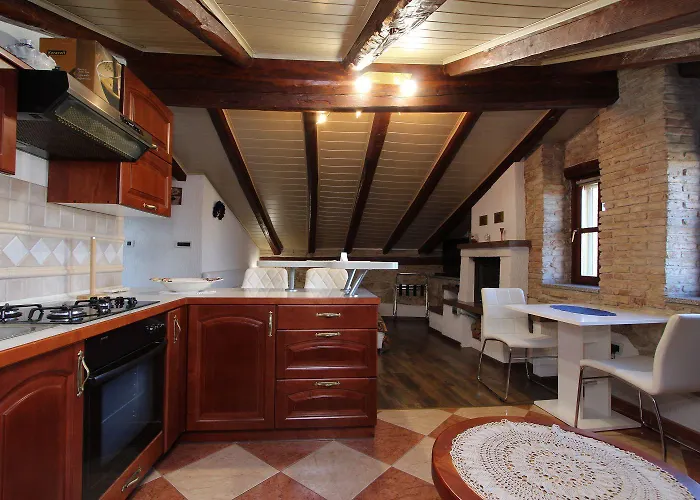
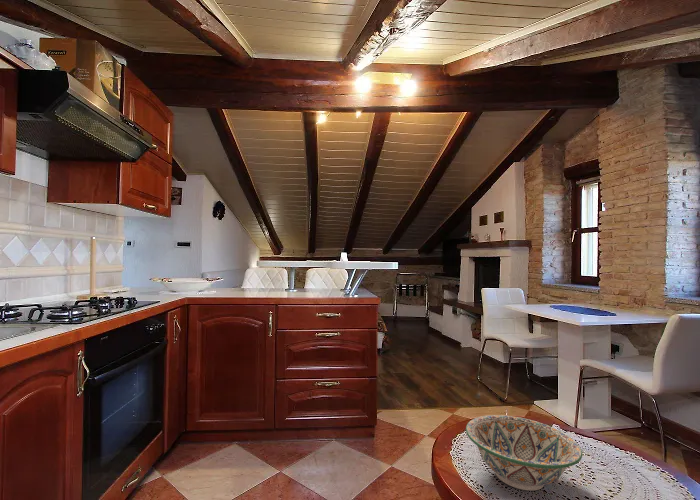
+ decorative bowl (520, 456)
